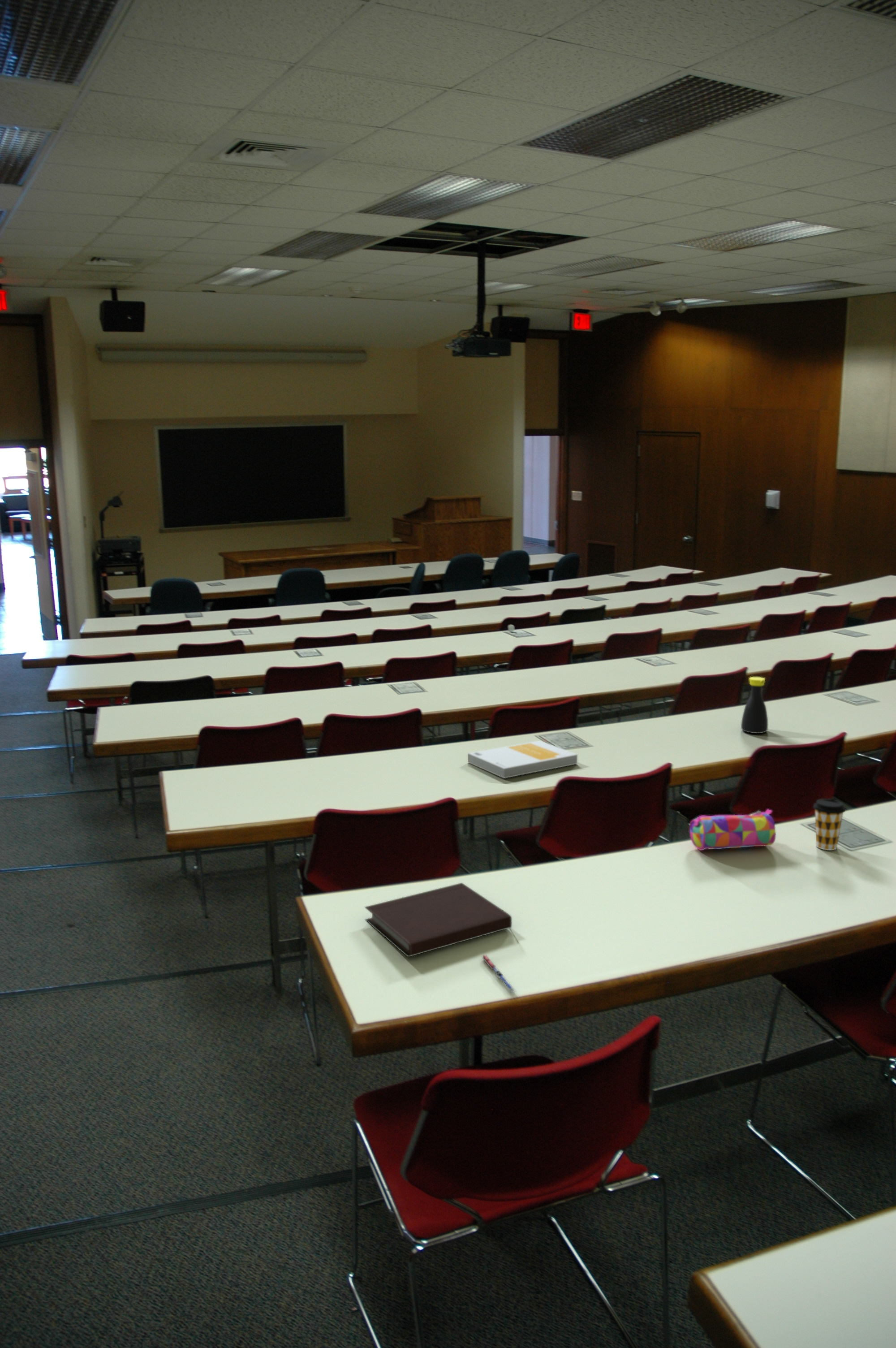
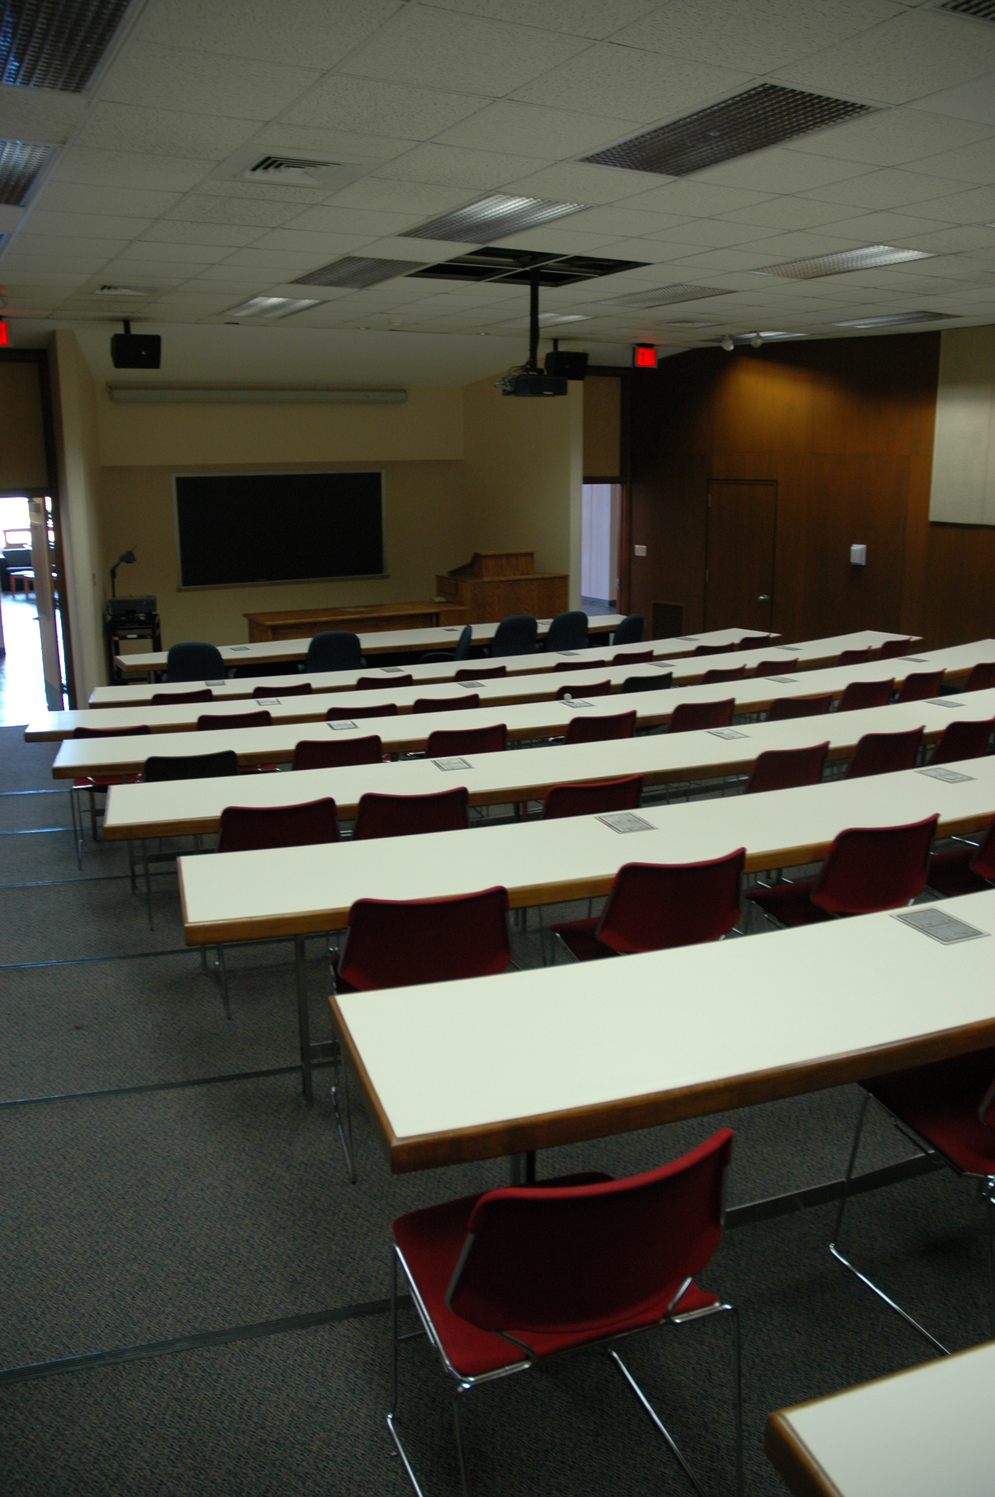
- bottle (755, 704)
- notebook (437, 918)
- coffee cup (828, 825)
- book (522, 758)
- pen (498, 972)
- pencil case (733, 830)
